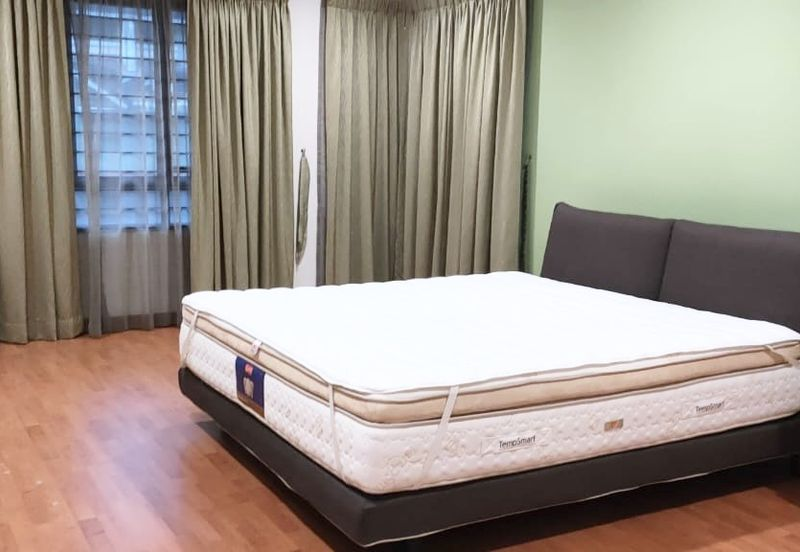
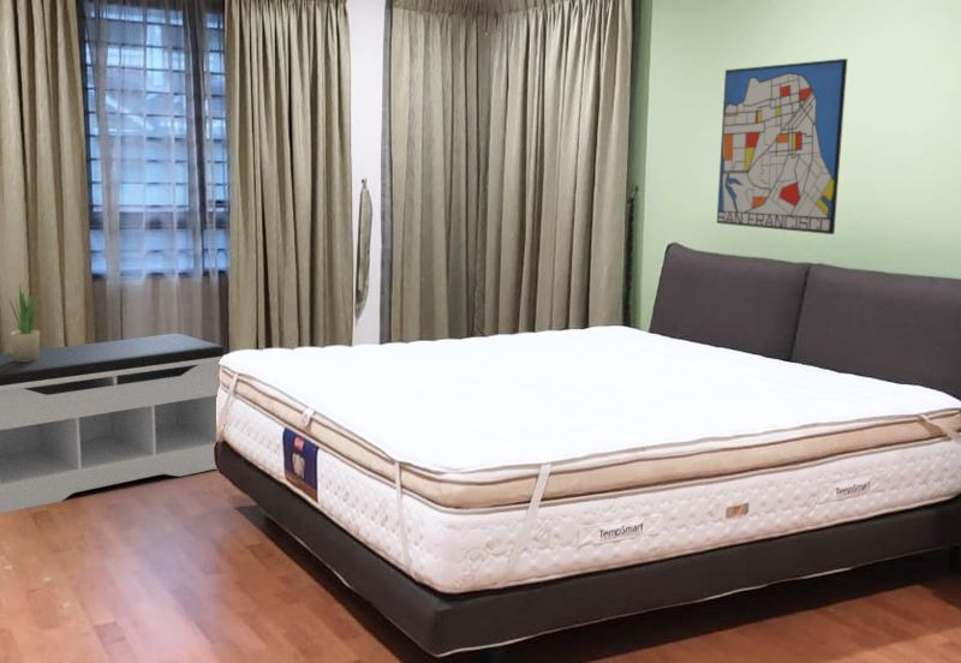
+ wall art (776, 147)
+ potted plant (26, 319)
+ bench (96, 414)
